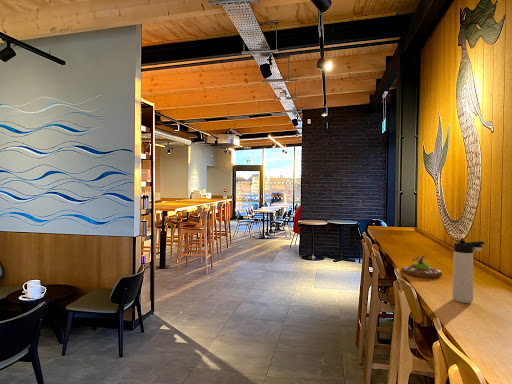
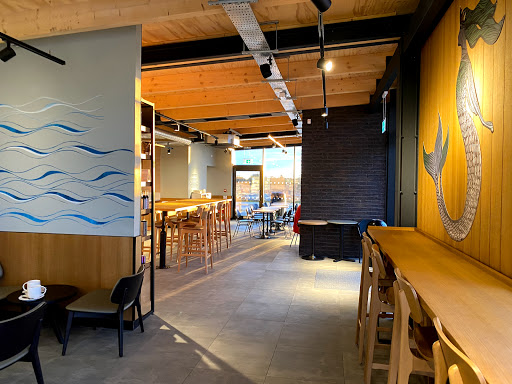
- thermos bottle (468, 271)
- succulent planter (421, 264)
